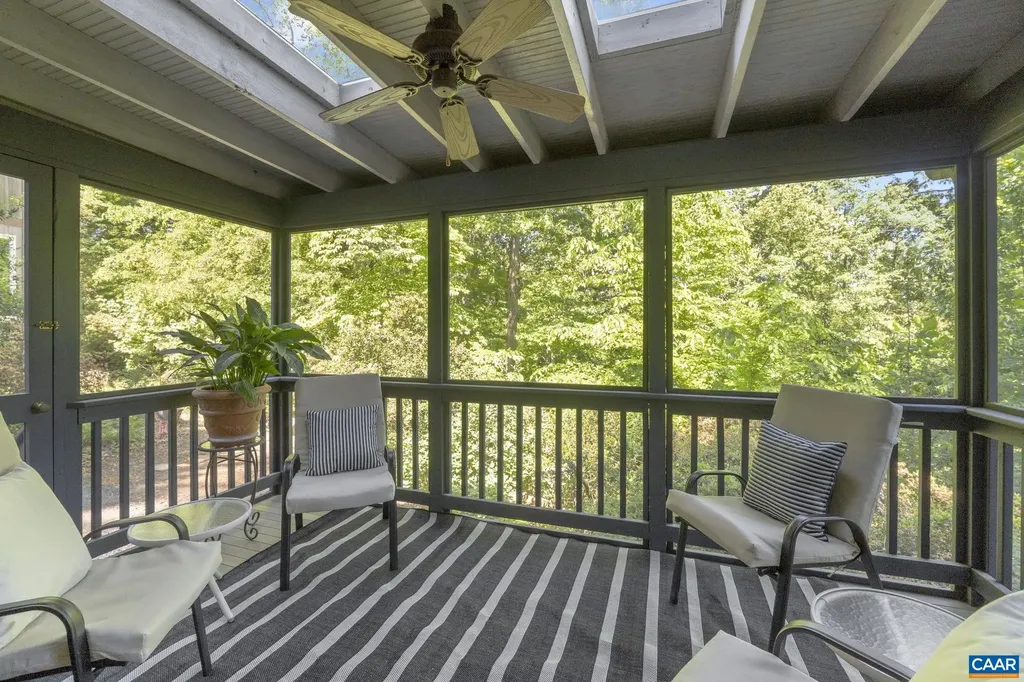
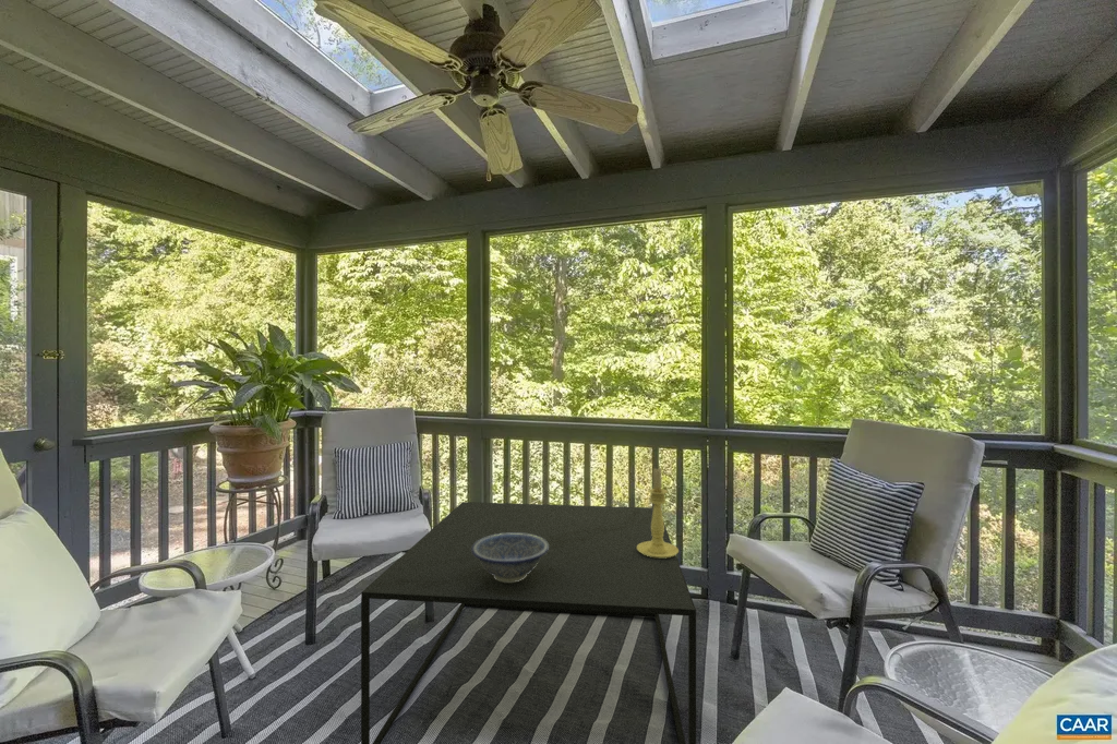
+ decorative bowl (511, 560)
+ candle holder (657, 508)
+ coffee table (544, 607)
